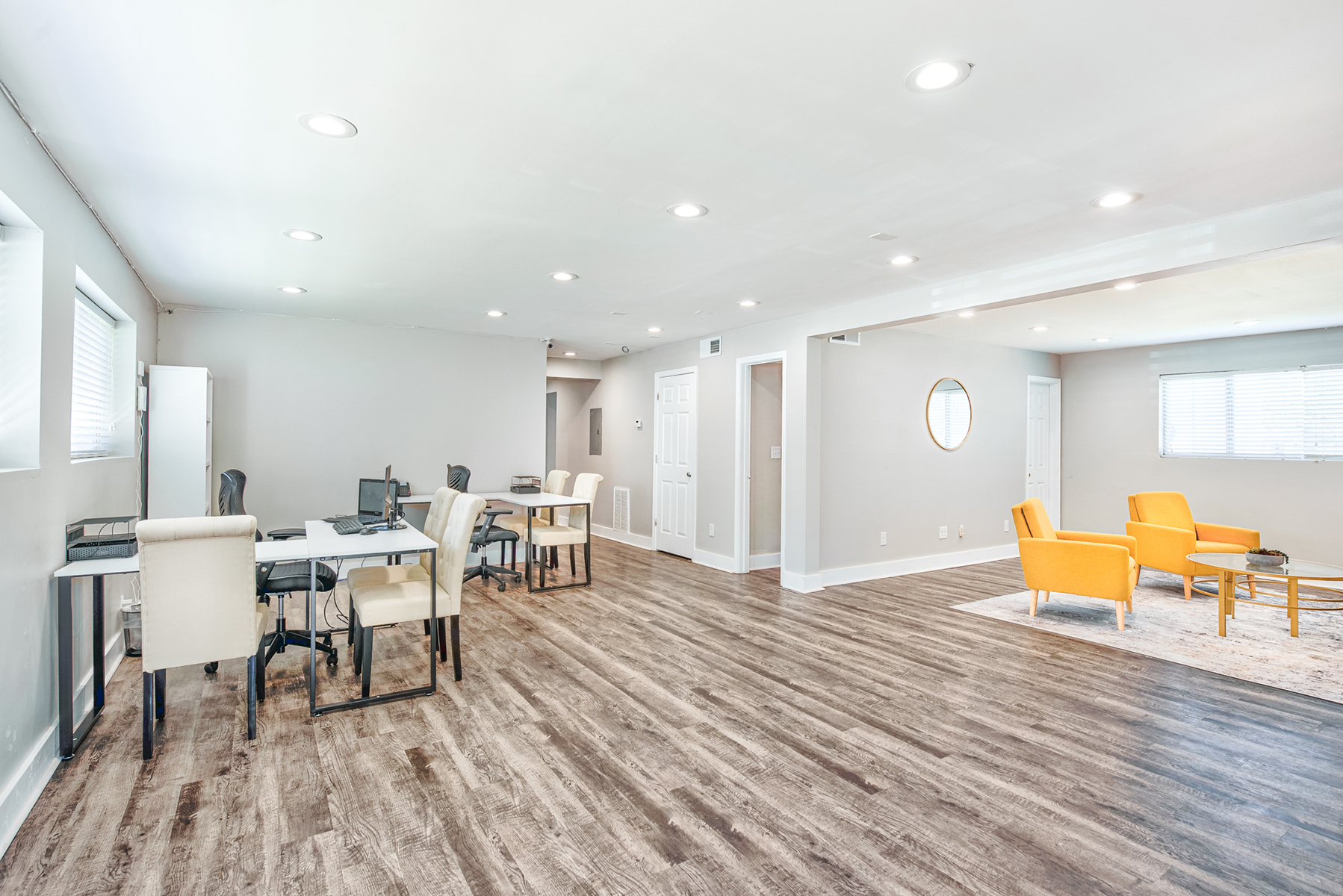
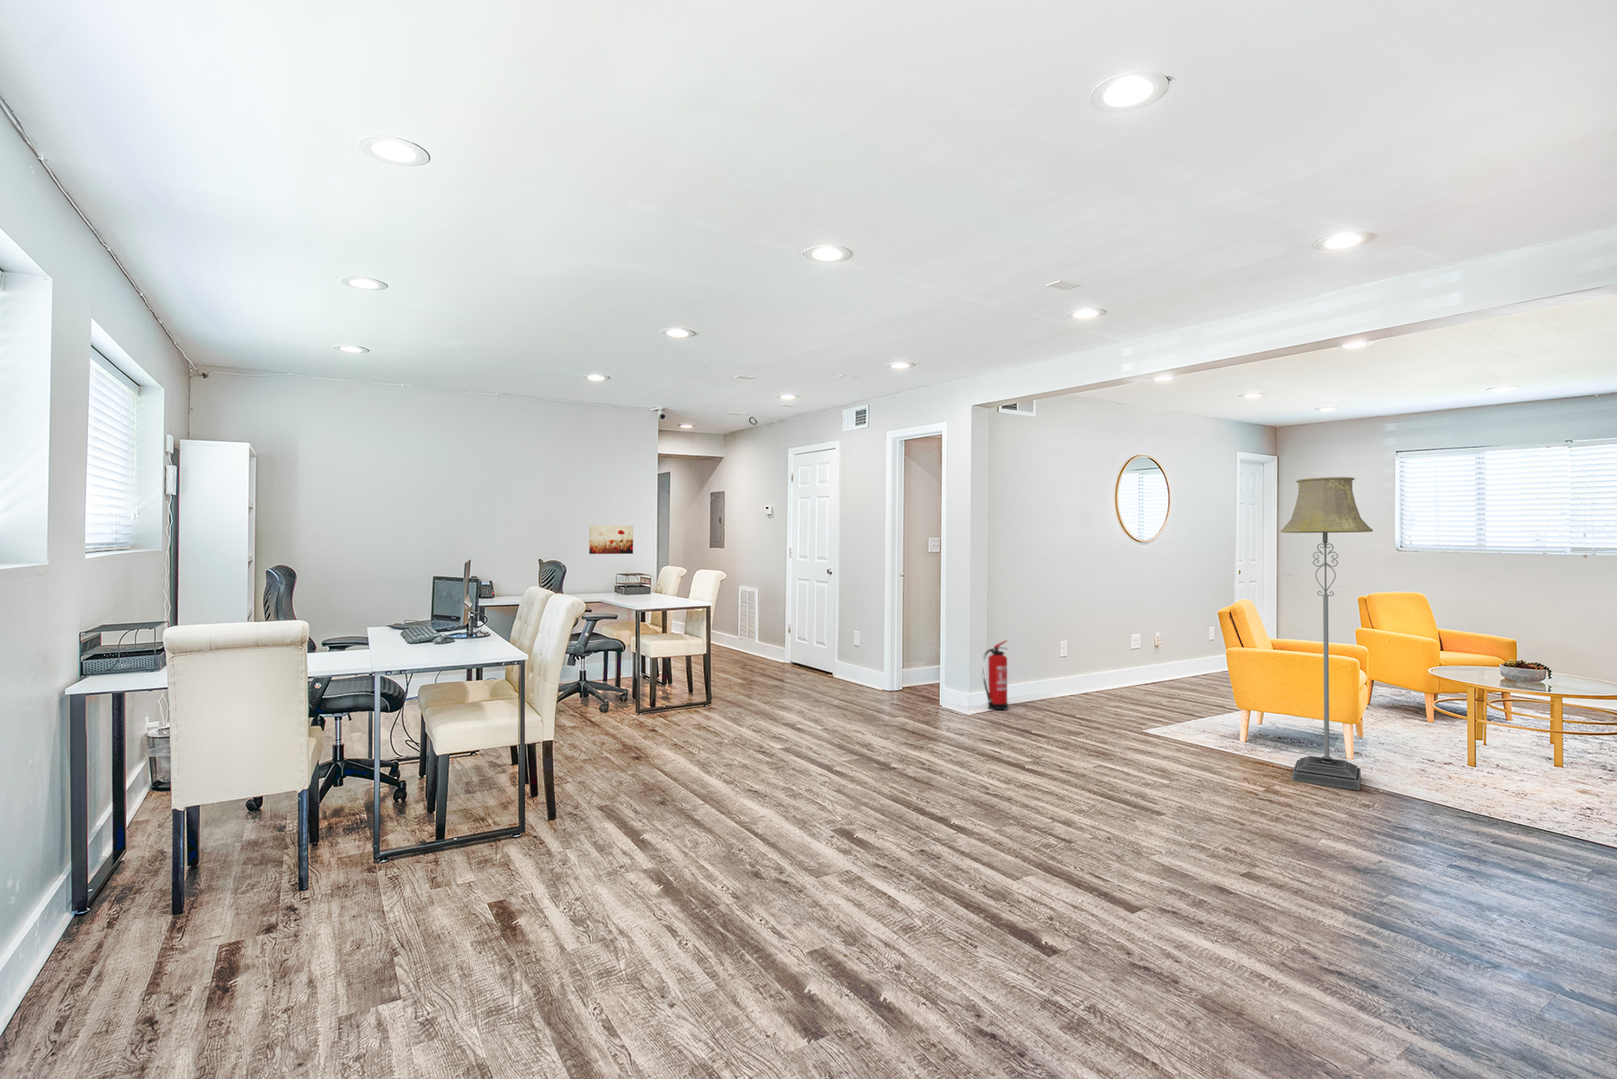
+ wall art (610, 540)
+ fire extinguisher (993, 674)
+ floor lamp (1326, 629)
